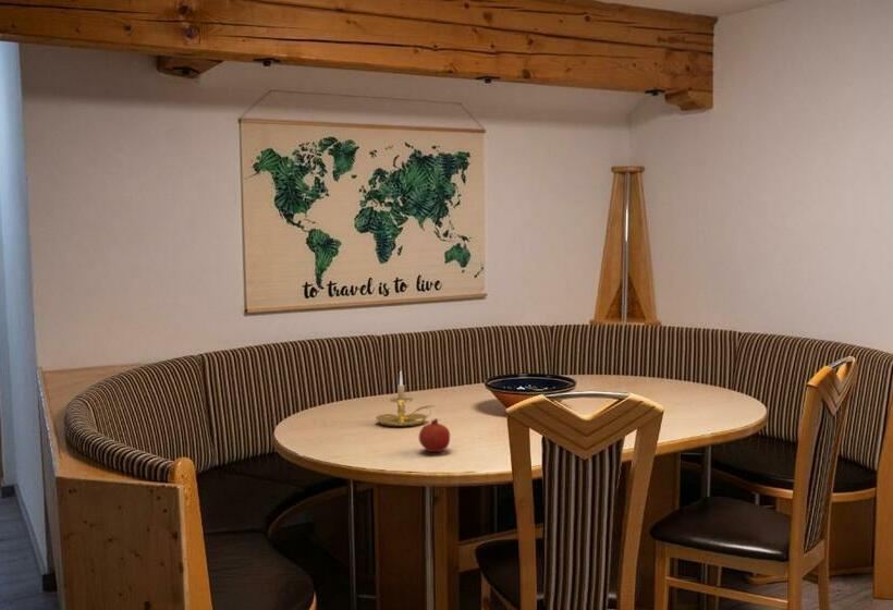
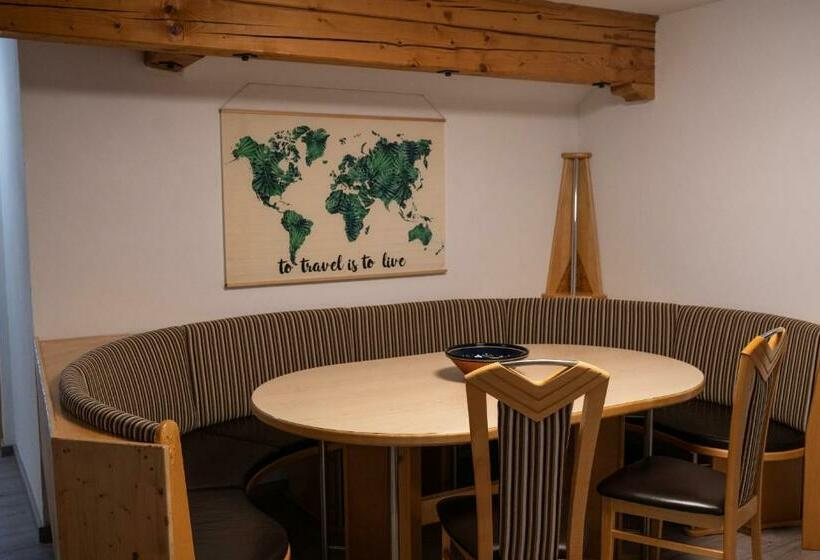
- candle holder (405, 398)
- fruit (435, 435)
